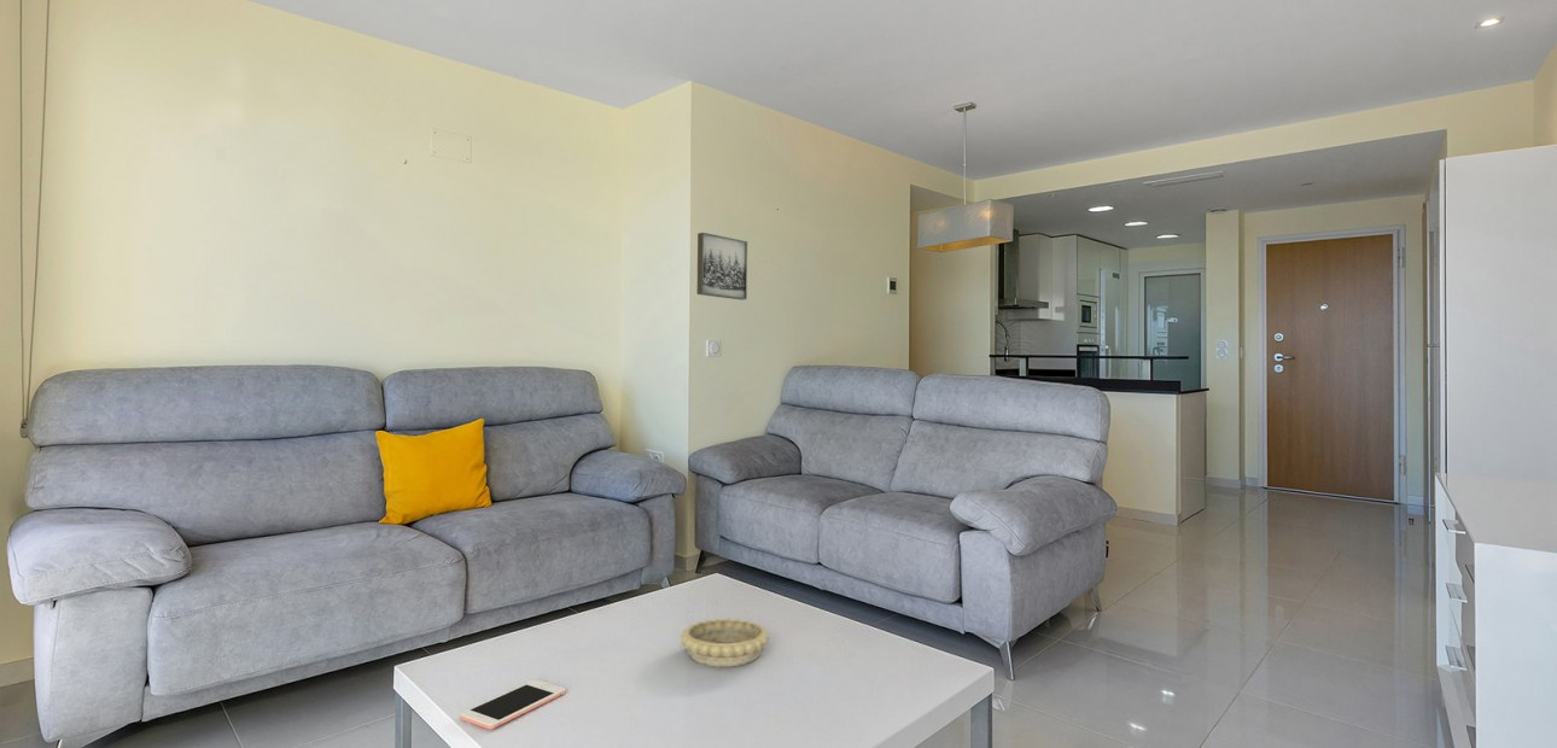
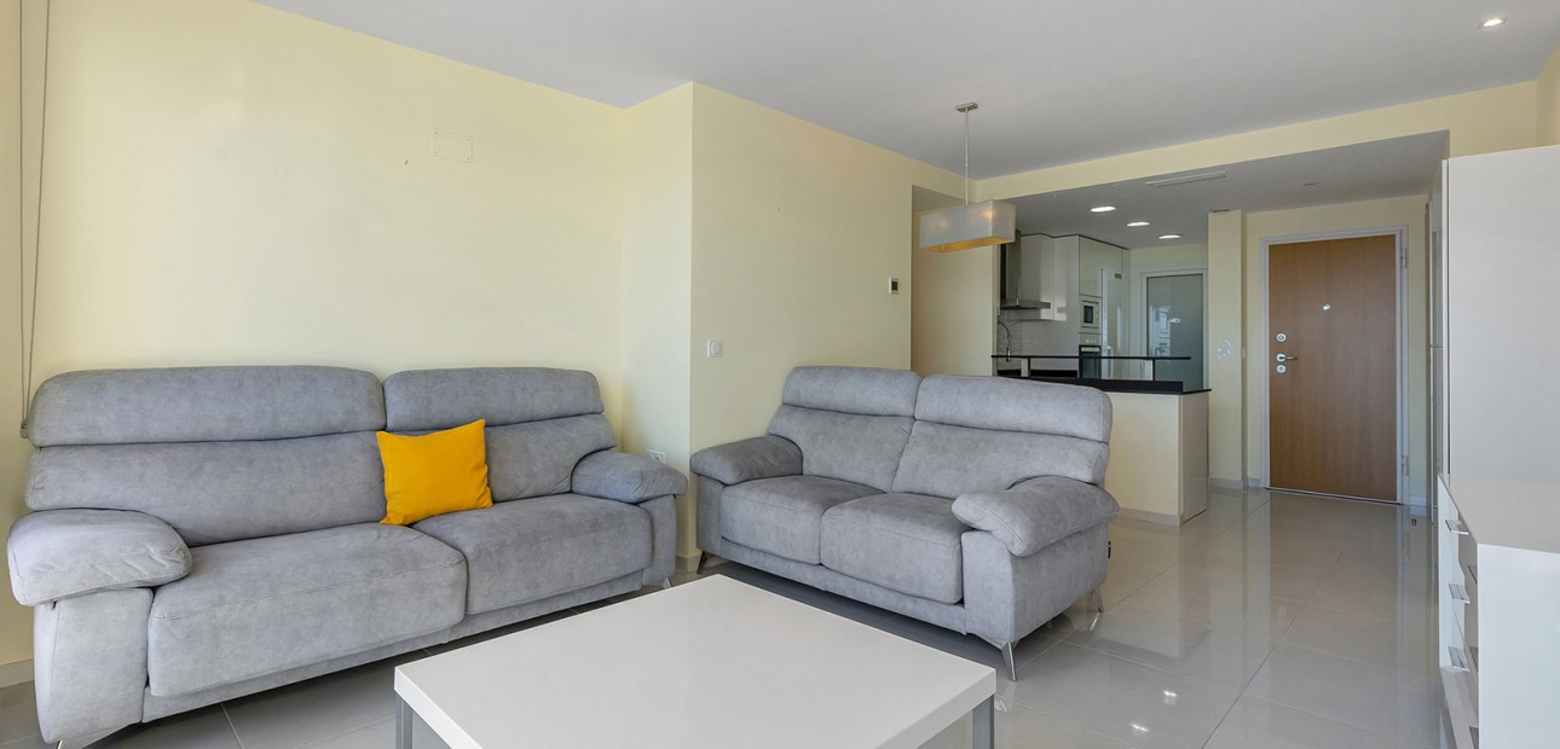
- decorative bowl (724, 642)
- cell phone (514, 702)
- wall art (722, 267)
